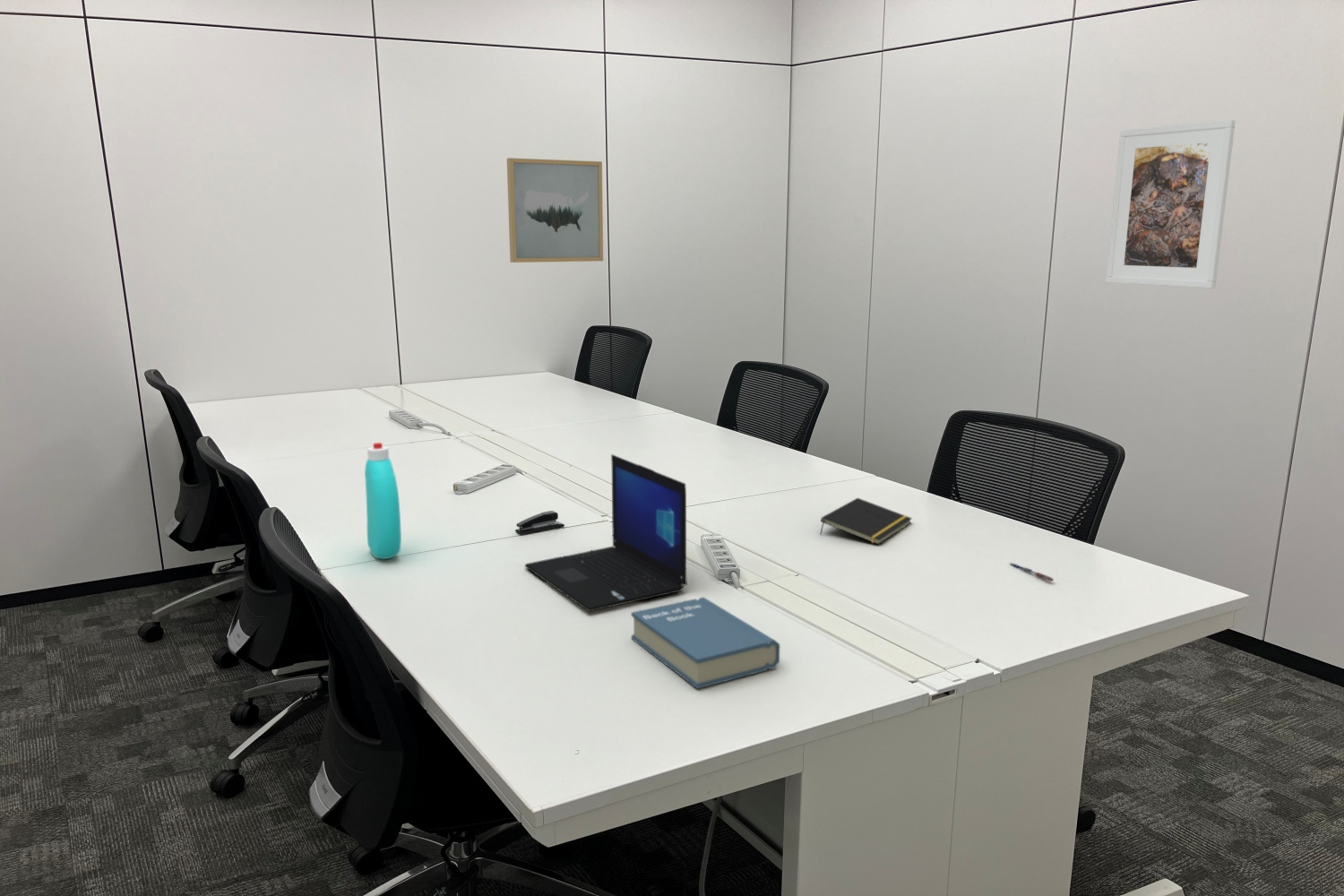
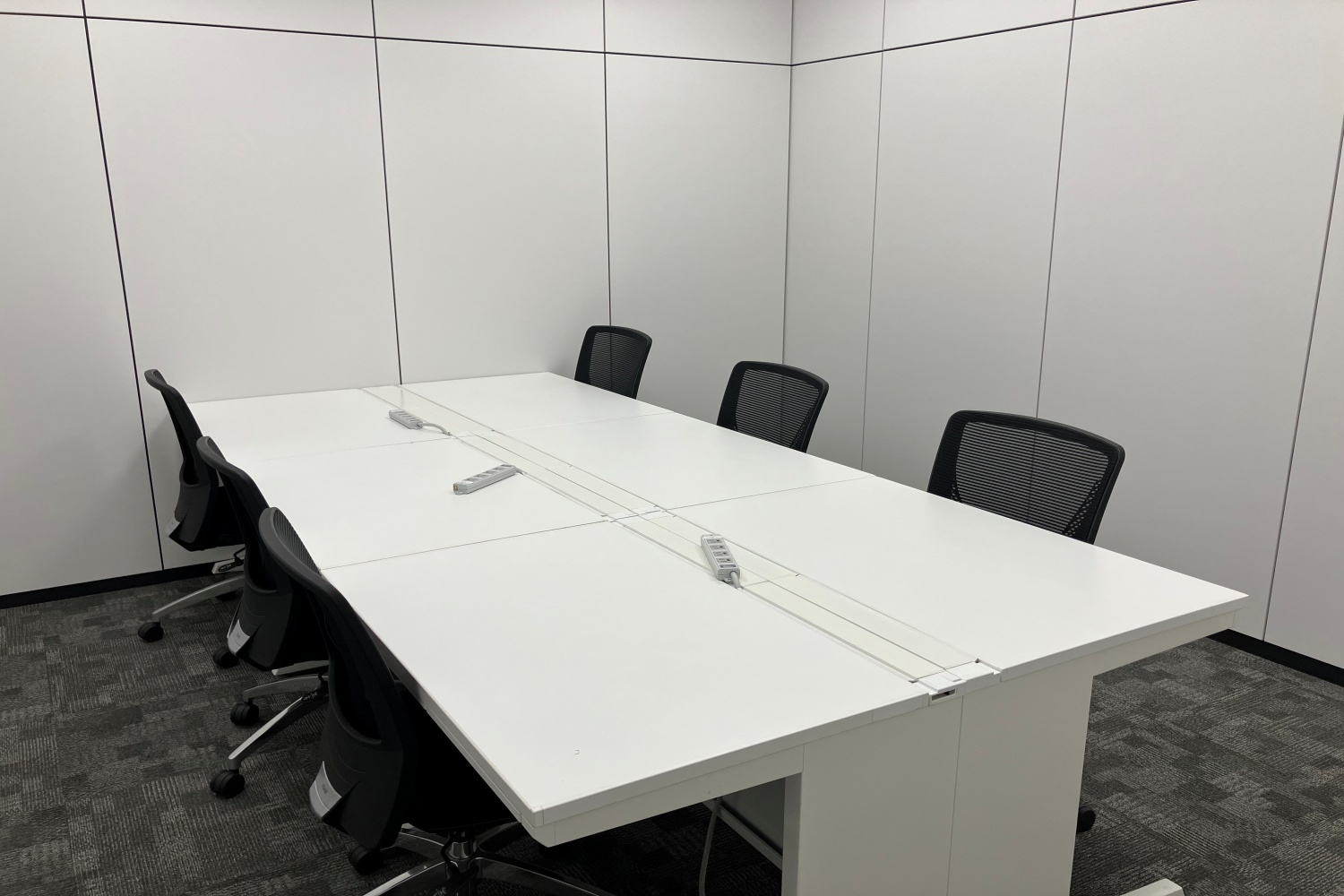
- laptop (612, 527)
- stapler (539, 521)
- bottle (382, 501)
- pen (1030, 571)
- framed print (1166, 206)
- book (702, 639)
- wall art (556, 211)
- notepad (866, 520)
